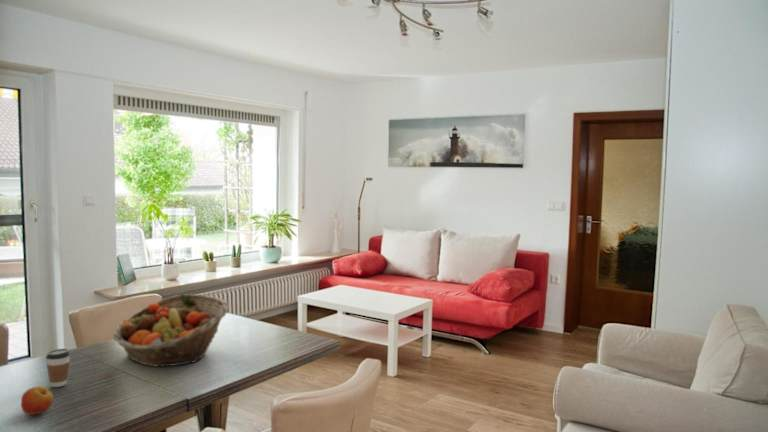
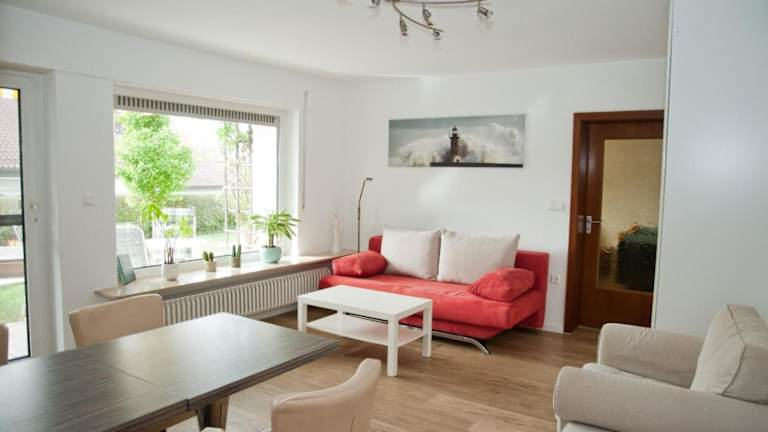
- apple (37, 400)
- fruit basket (172, 328)
- coffee cup (58, 368)
